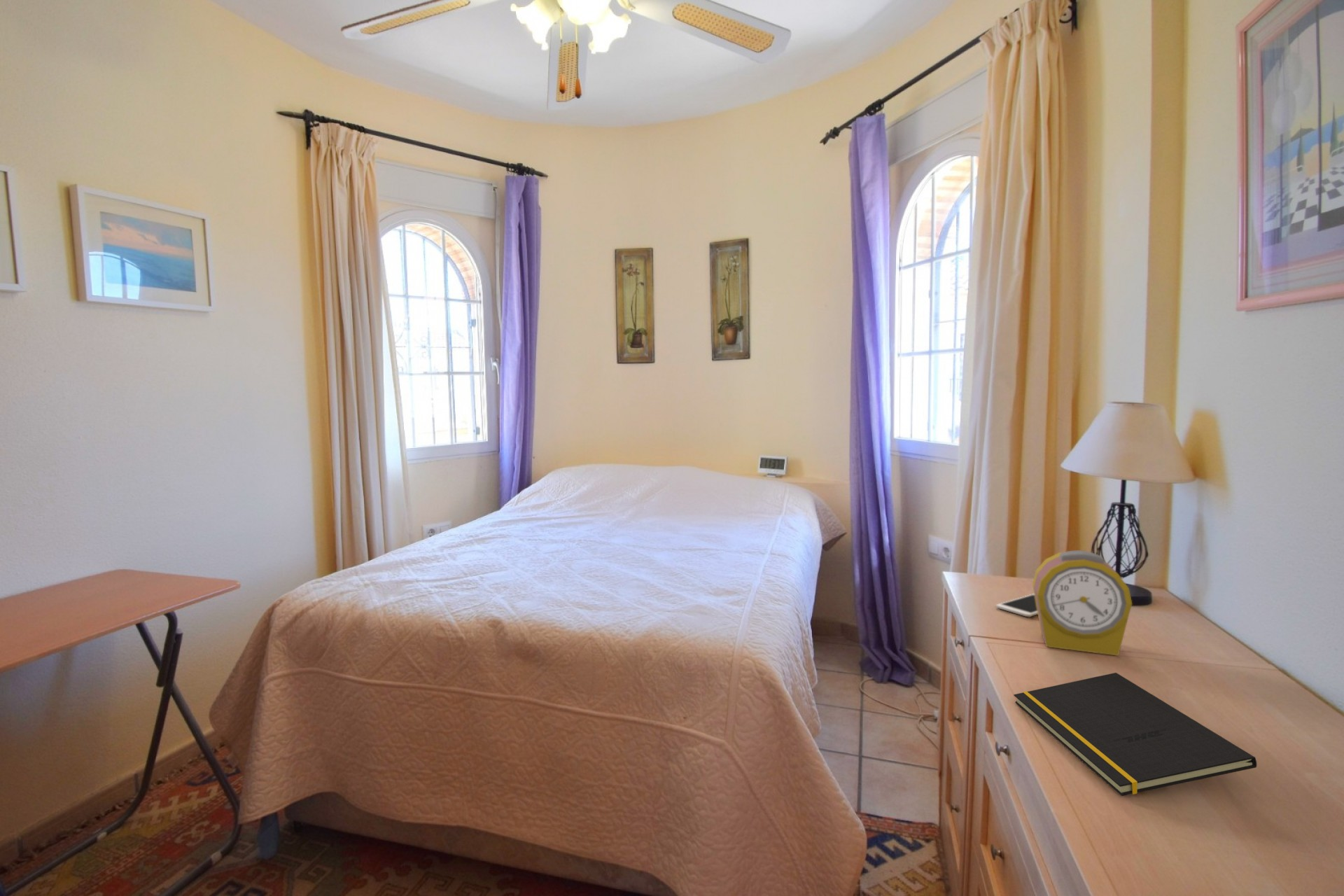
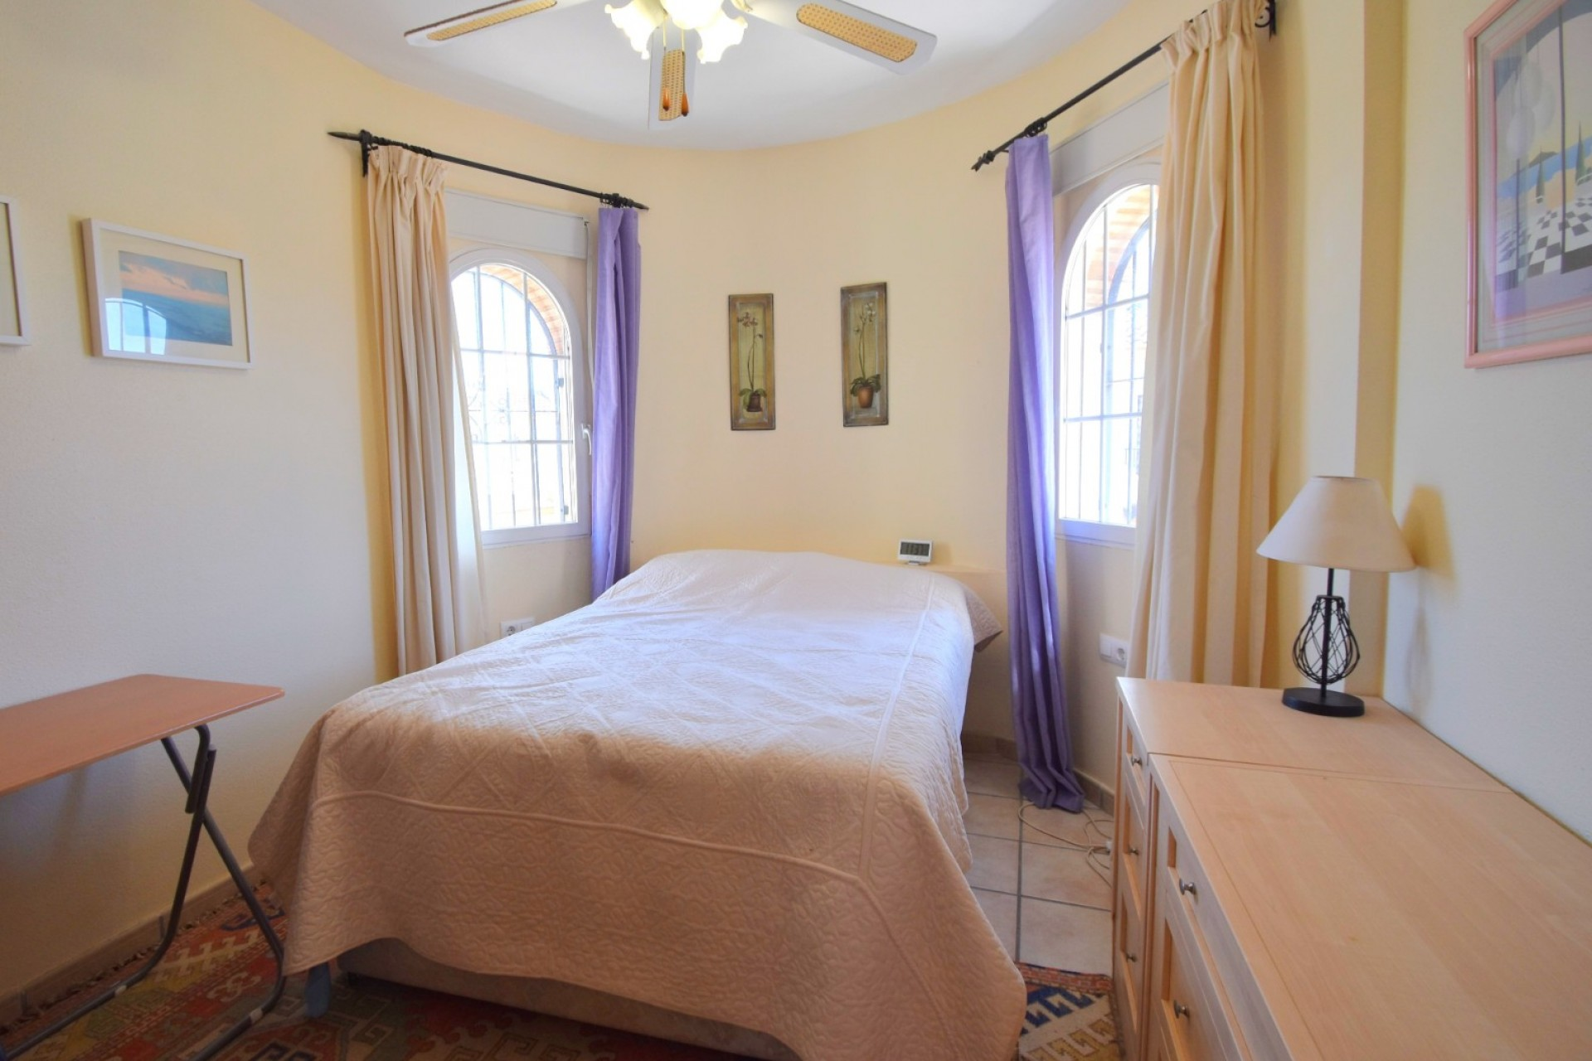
- cell phone (1032, 604)
- notepad (1119, 726)
- alarm clock (1079, 598)
